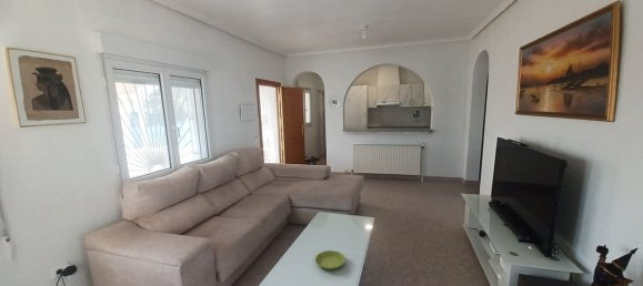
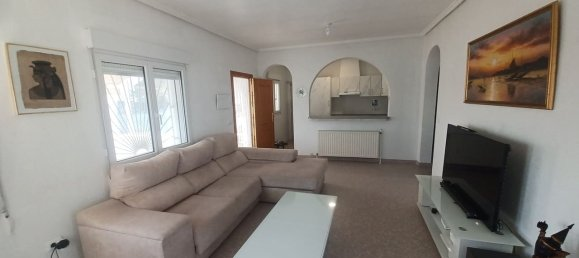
- saucer (330, 261)
